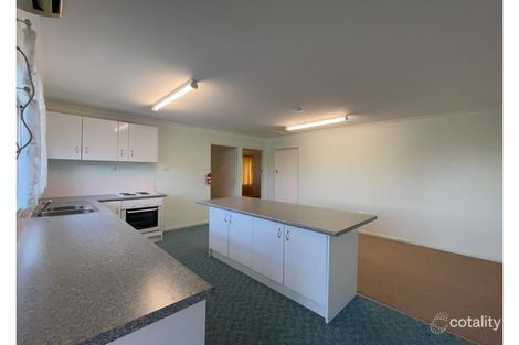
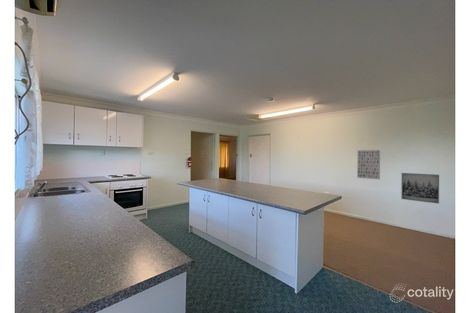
+ wall art (419, 187)
+ wall art (368, 164)
